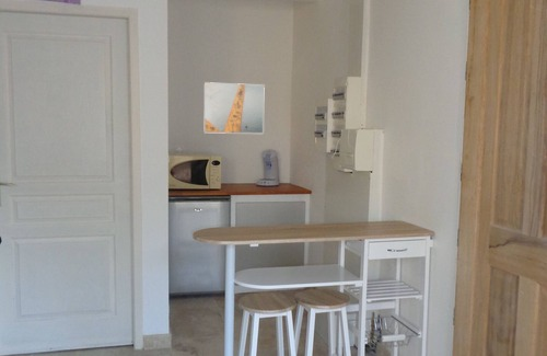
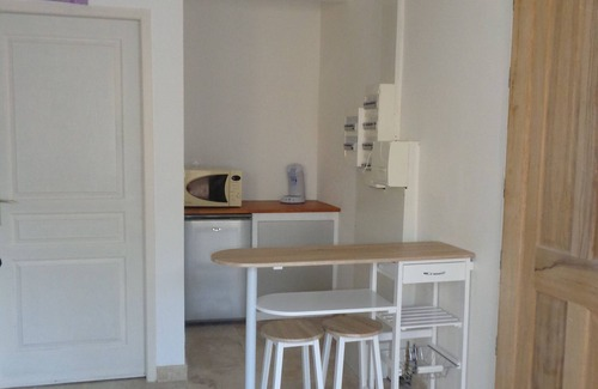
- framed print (234, 108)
